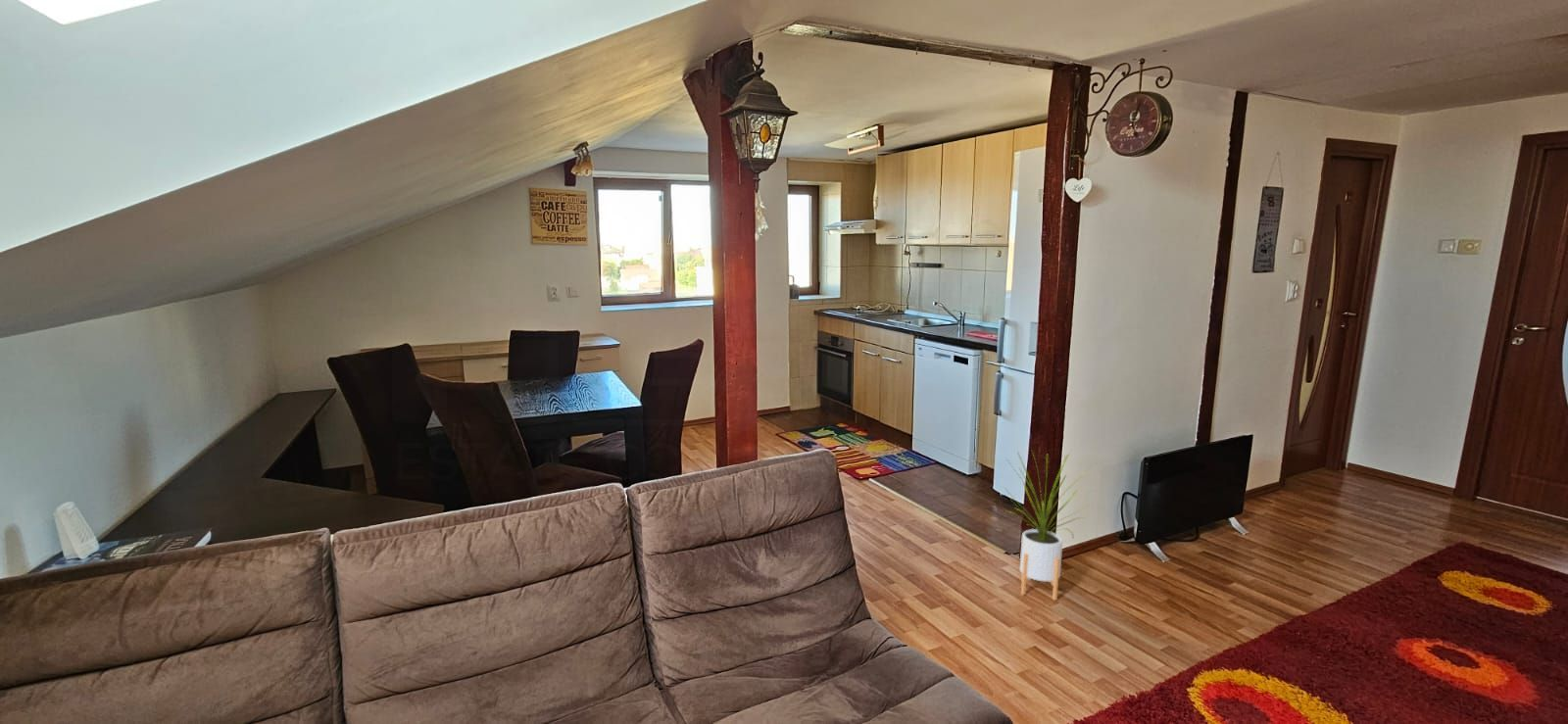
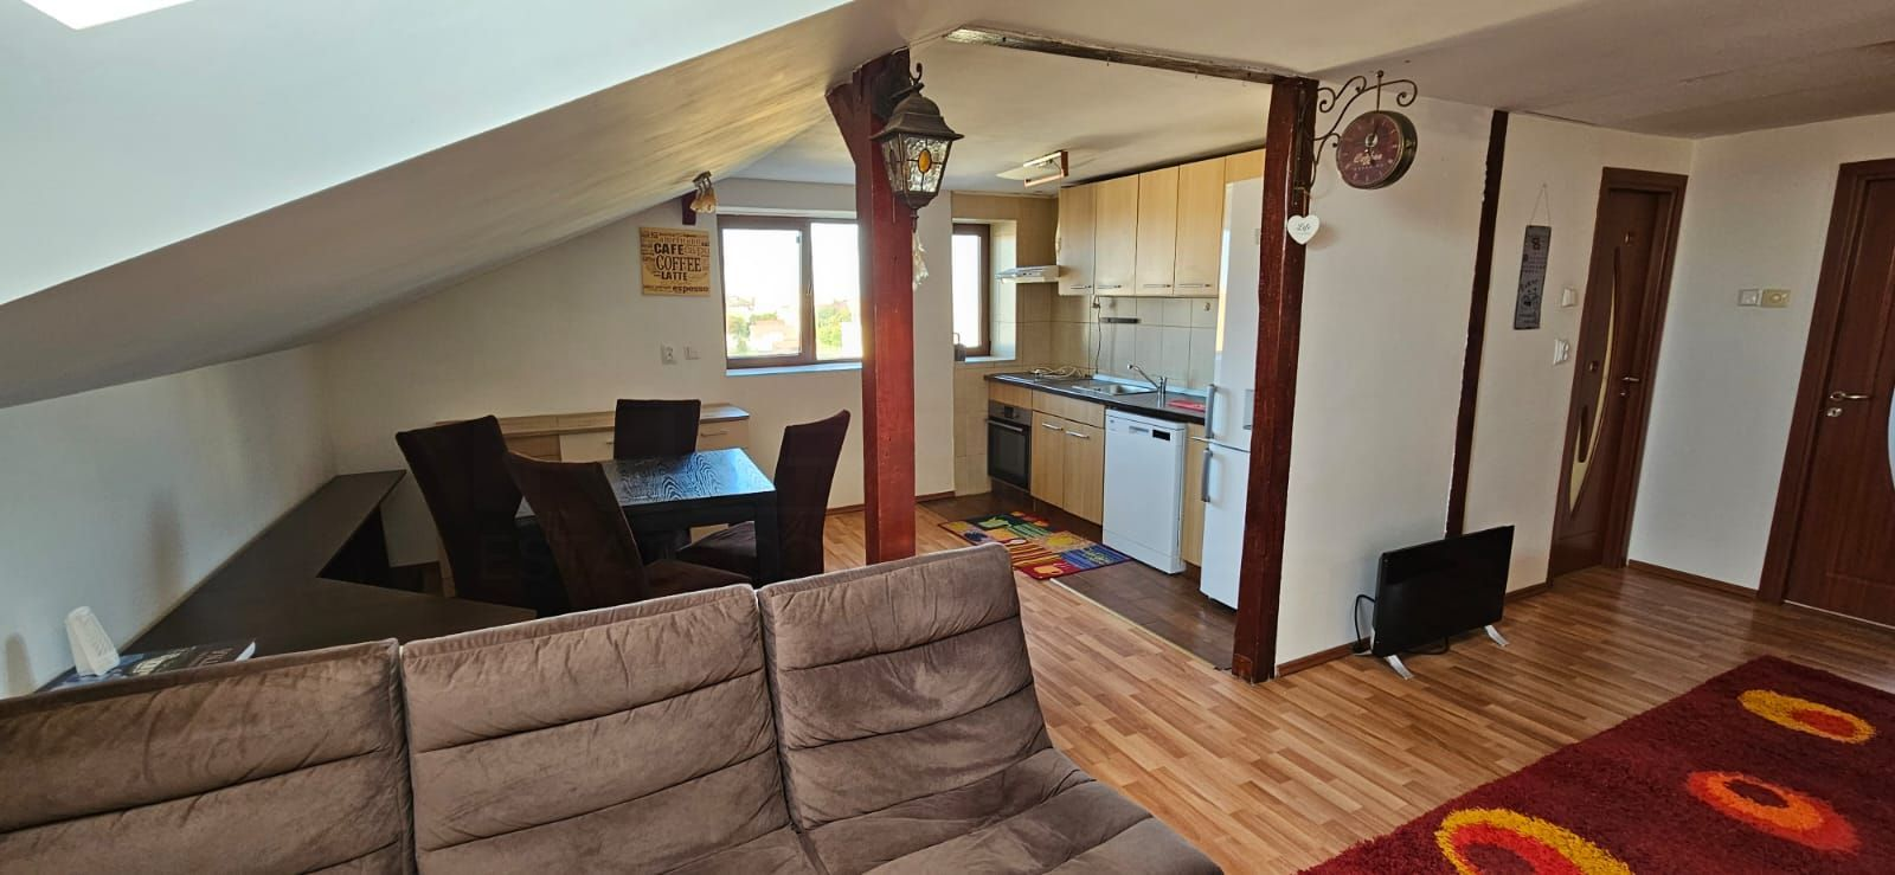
- house plant (1043, 518)
